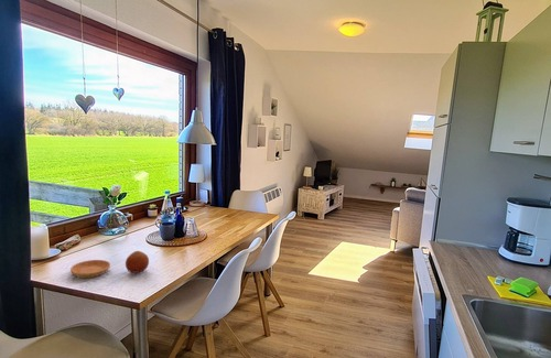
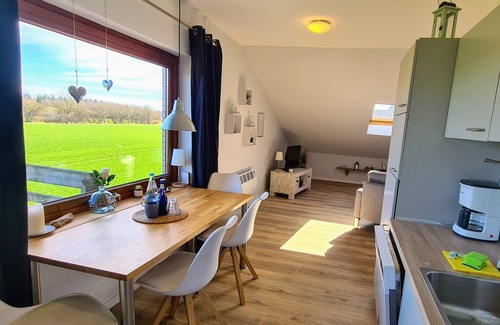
- saucer (90, 269)
- fruit (137, 261)
